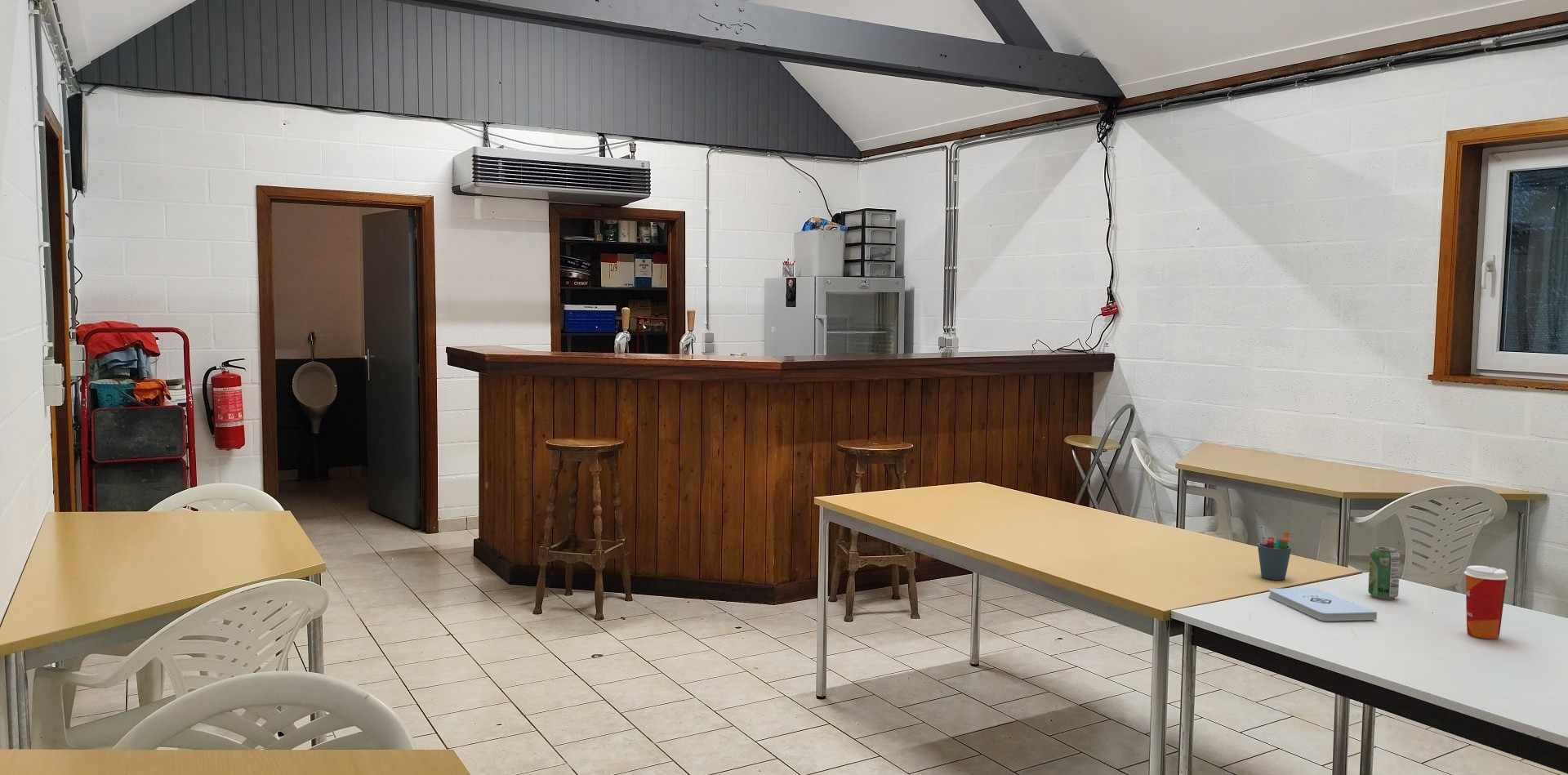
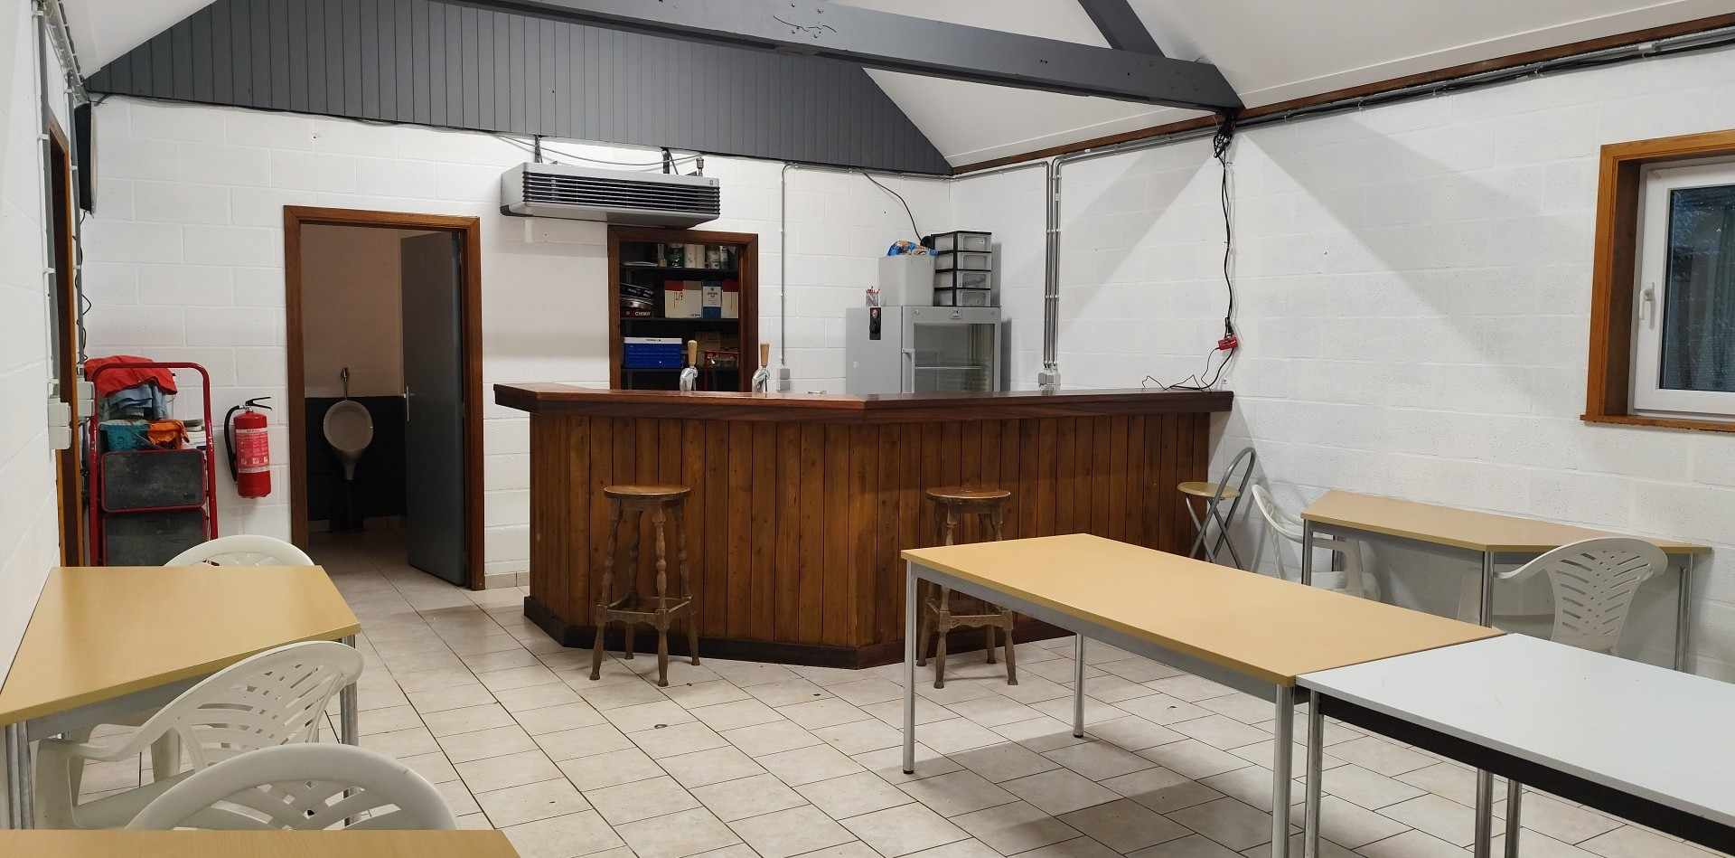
- paper cup (1484, 602)
- notepad (1319, 604)
- pen holder (1274, 553)
- beverage can (1383, 572)
